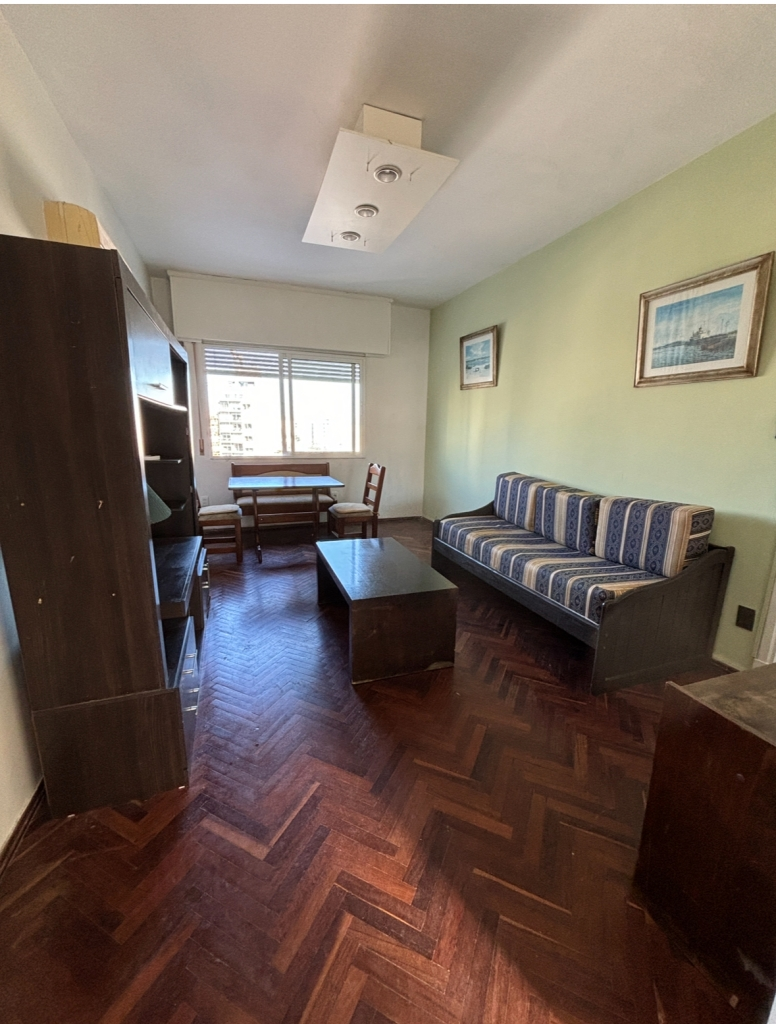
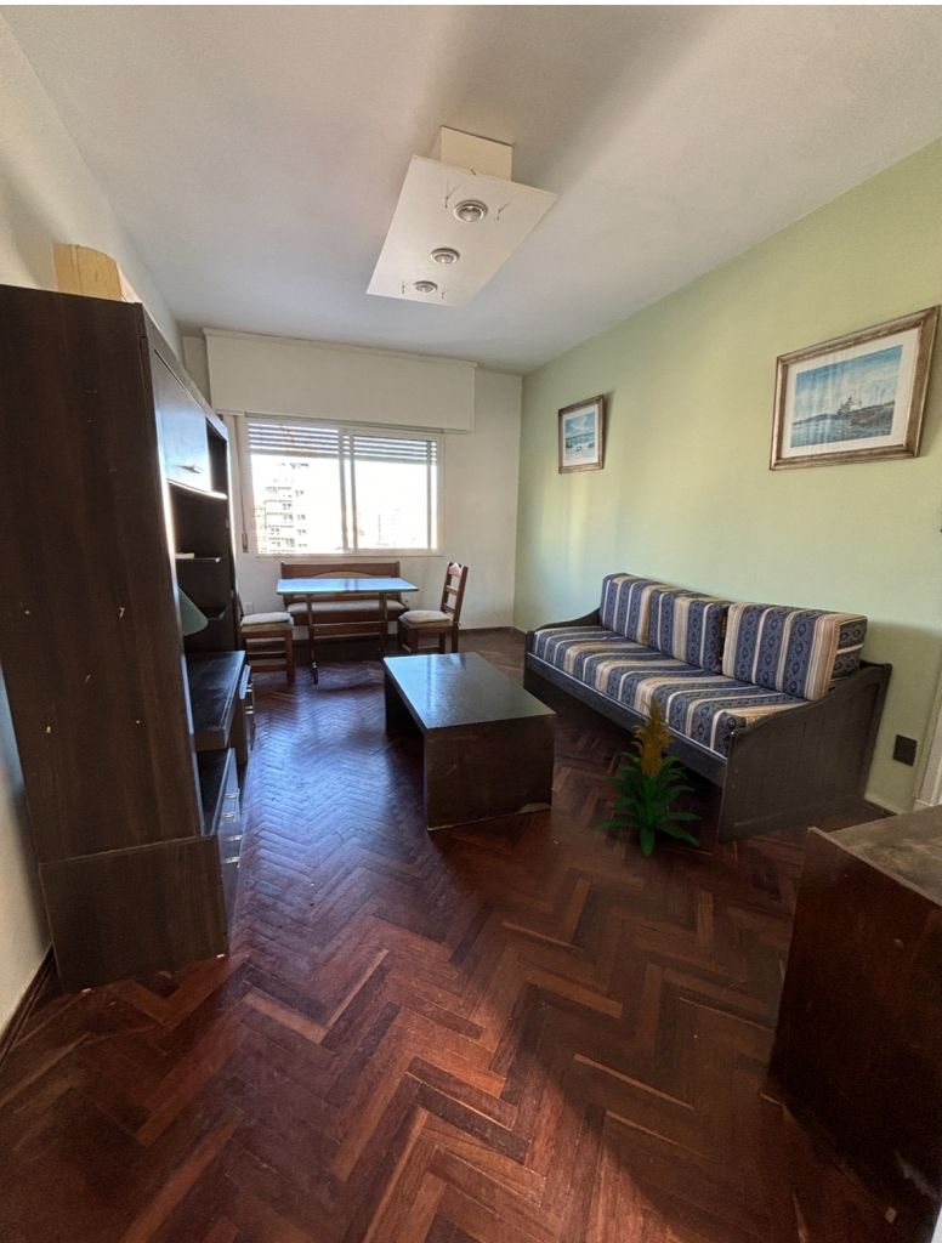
+ indoor plant (651, 762)
